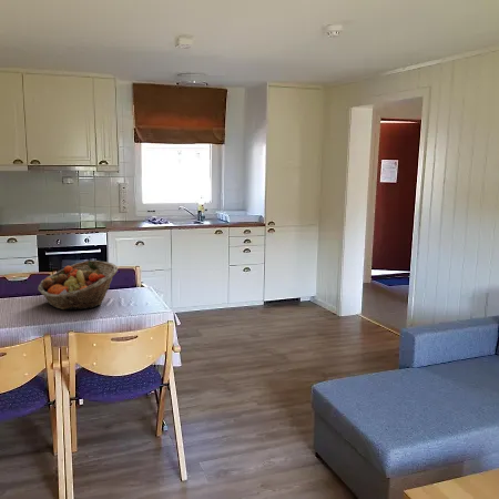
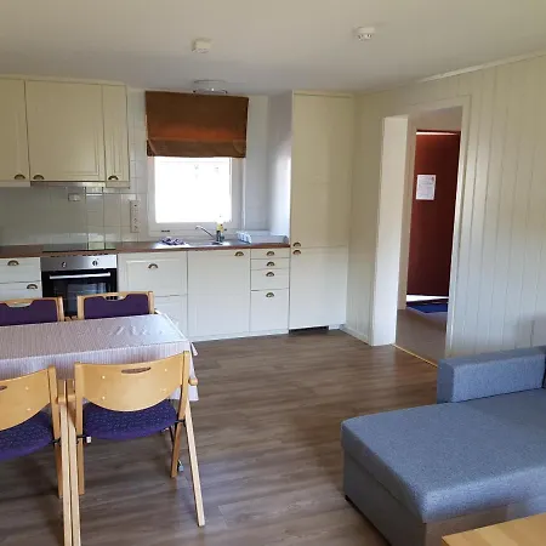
- fruit basket (79, 284)
